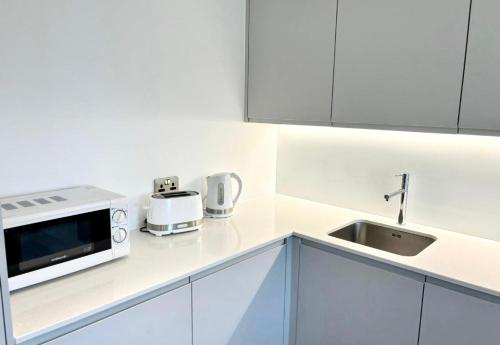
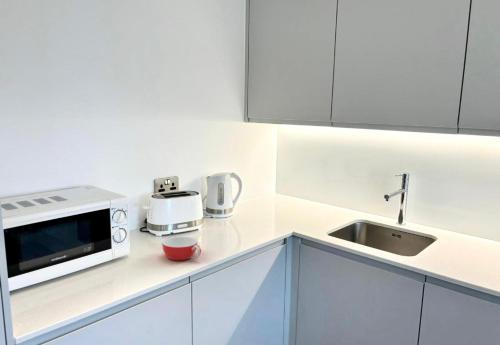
+ bowl (183, 249)
